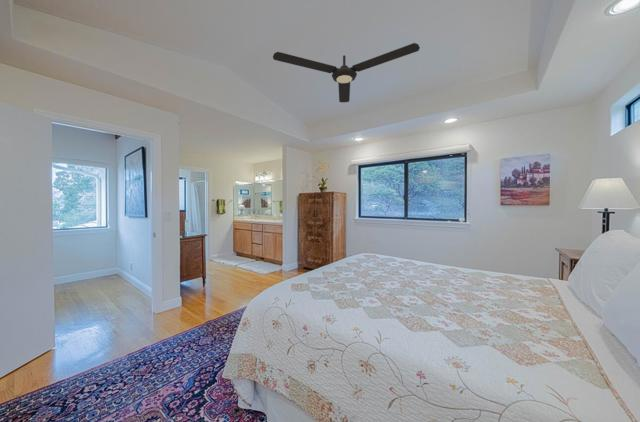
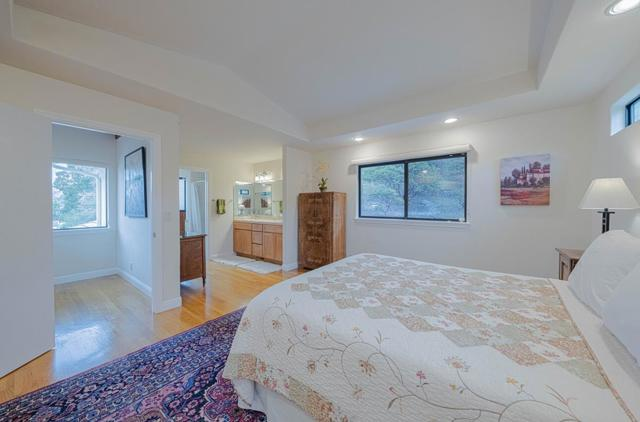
- ceiling fan (344, 76)
